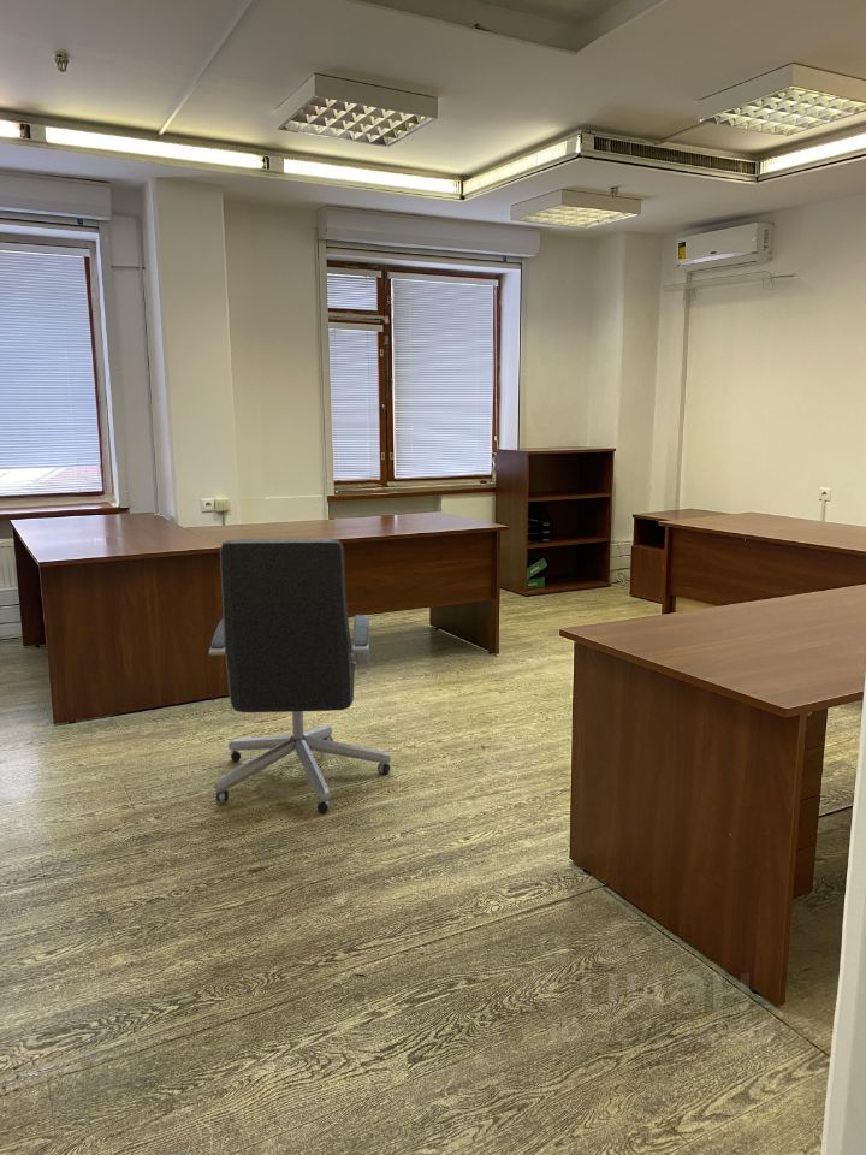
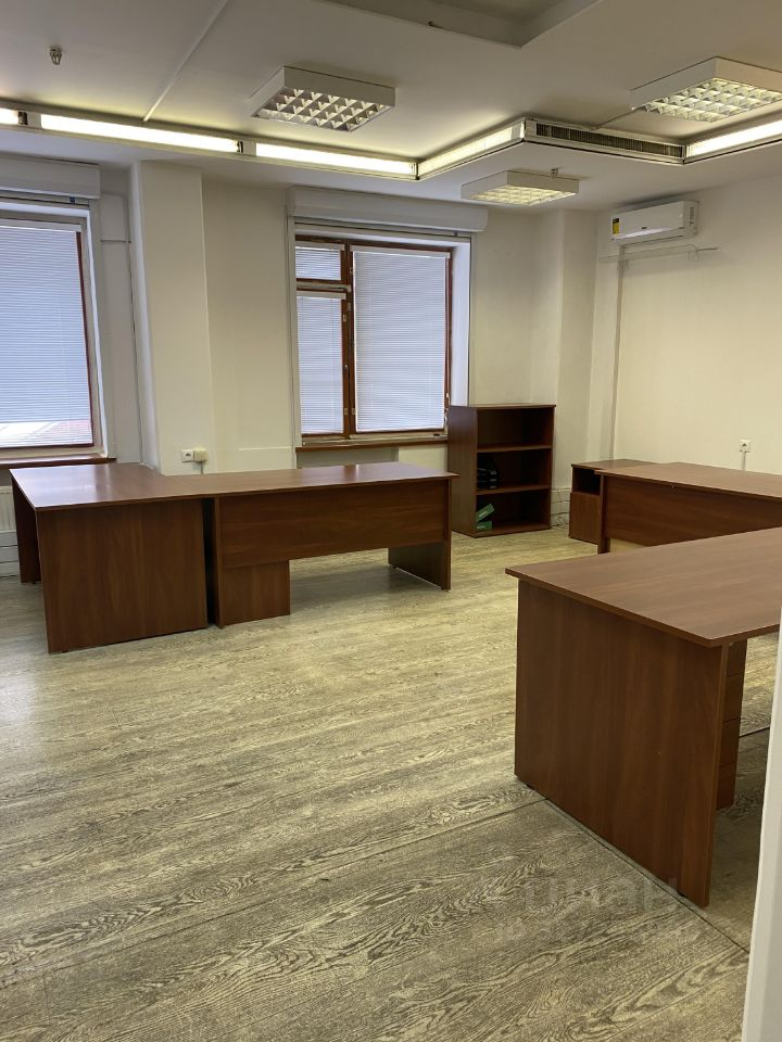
- office chair (302, 656)
